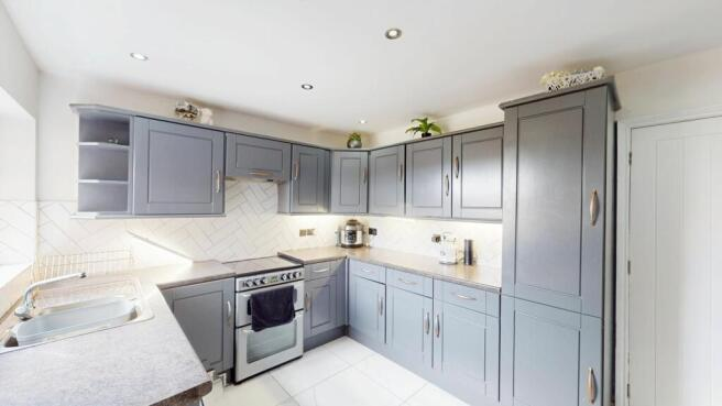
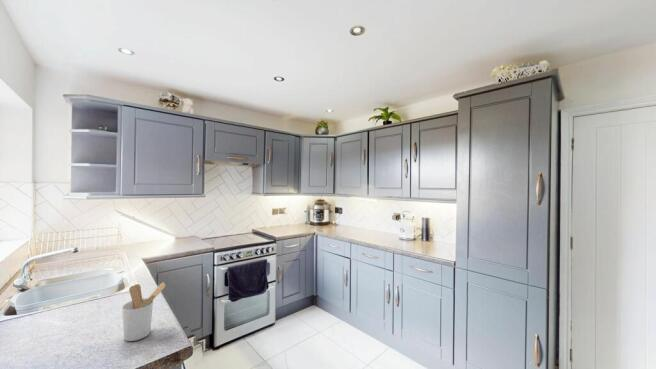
+ utensil holder (145, 309)
